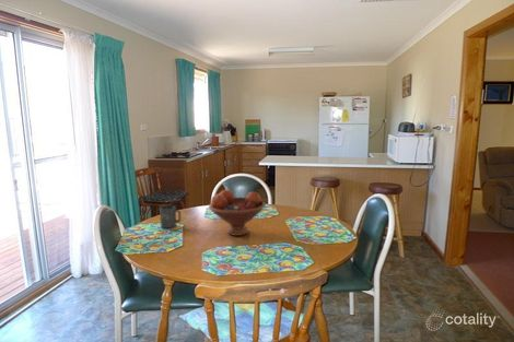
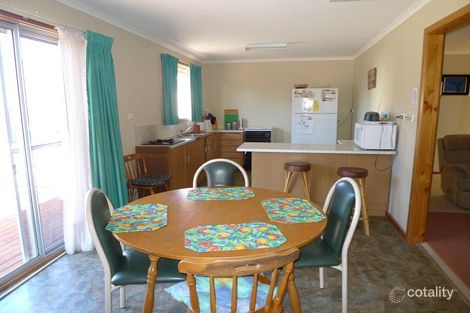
- fruit bowl (237, 212)
- mug (171, 216)
